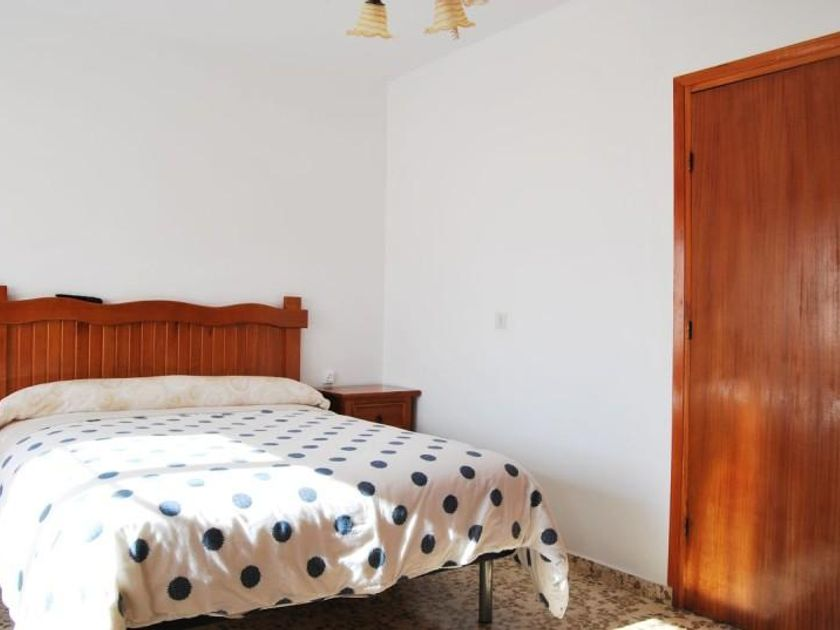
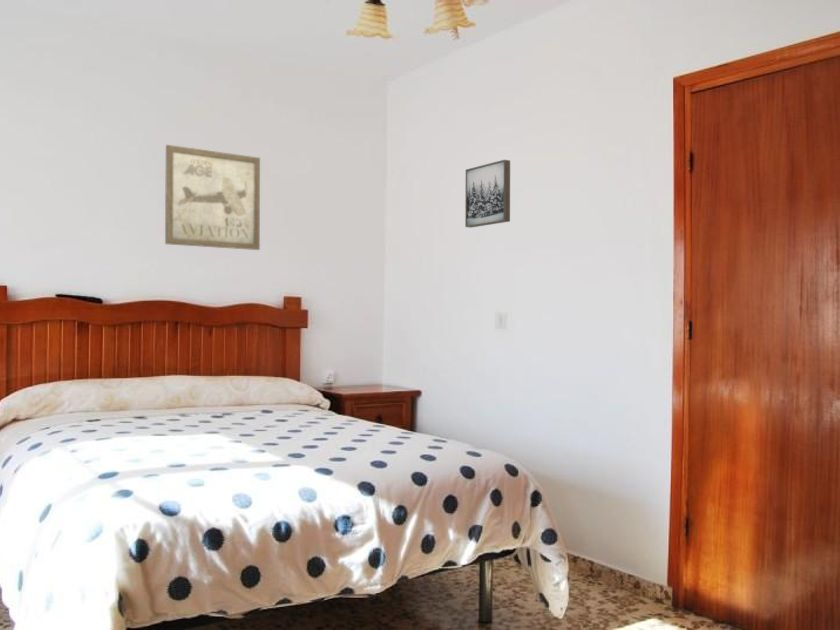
+ wall art (487, 194)
+ wall art (214, 199)
